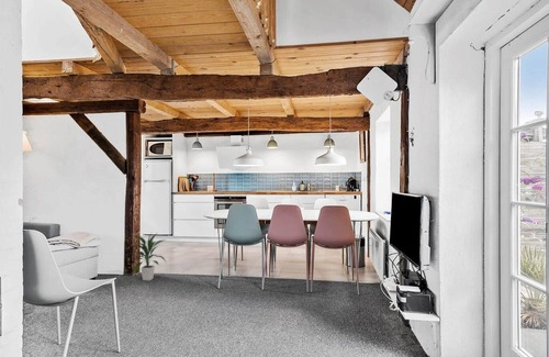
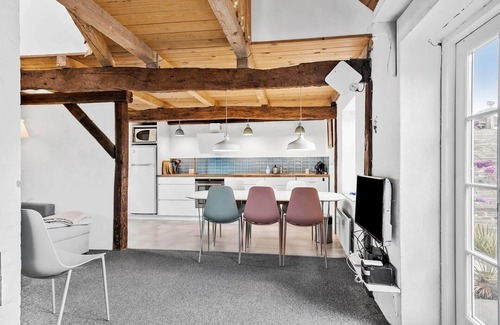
- indoor plant (146, 255)
